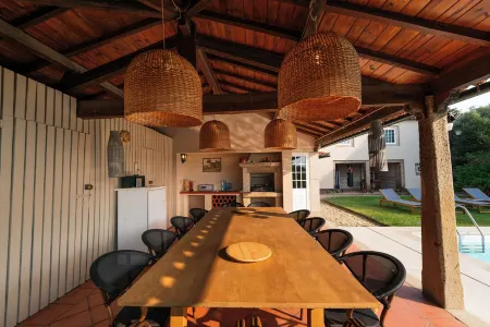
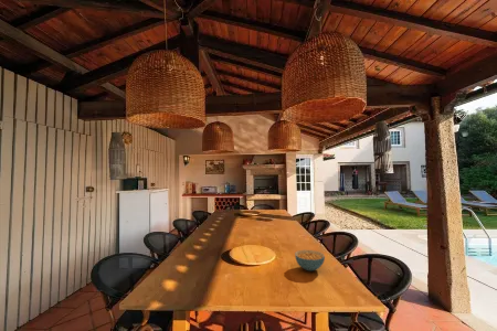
+ cereal bowl (309, 261)
